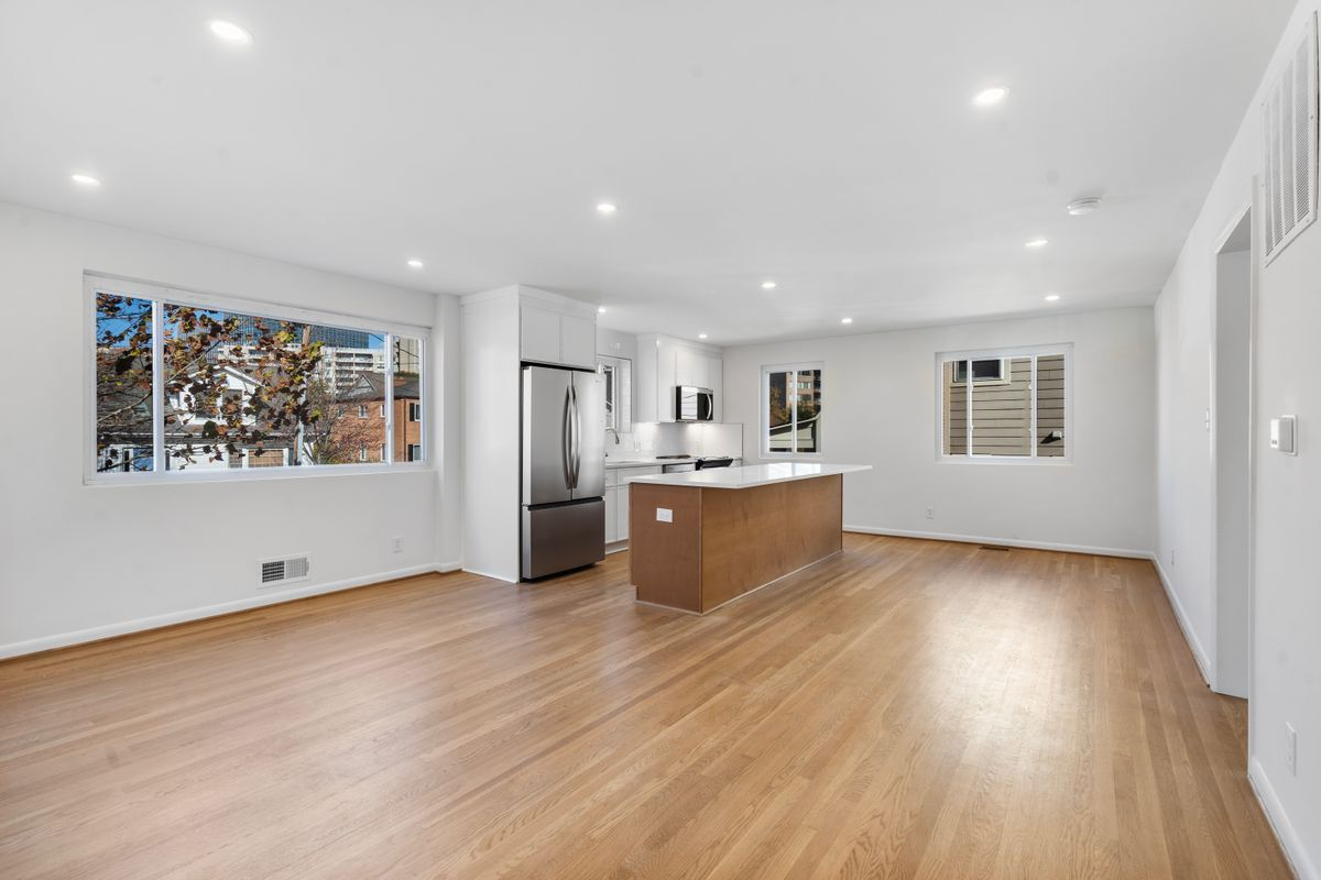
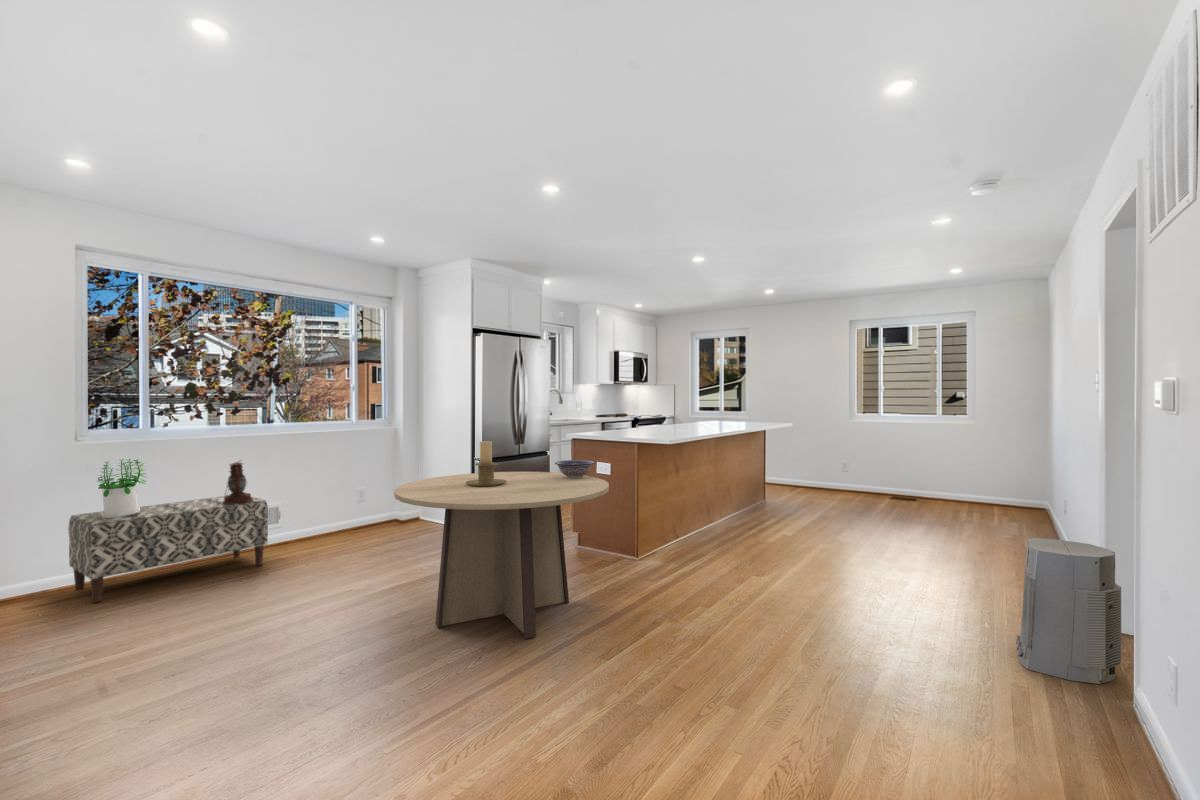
+ bench (175, 541)
+ dining table (505, 548)
+ candle holder (485, 462)
+ potted plant (125, 486)
+ air purifier (1066, 606)
+ decorative bowl (574, 469)
+ lantern (237, 481)
